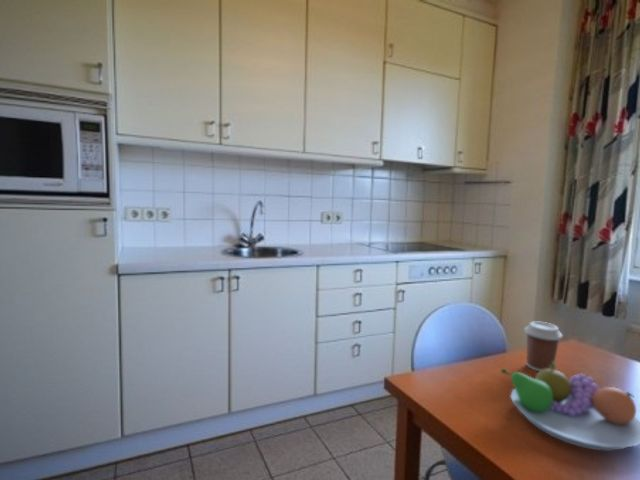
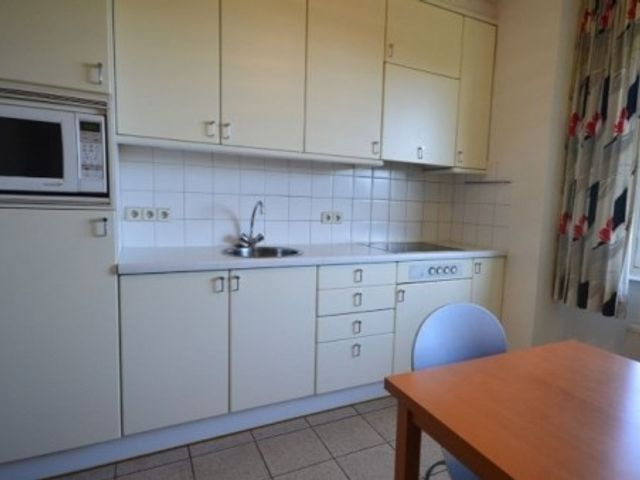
- fruit bowl (568, 397)
- coffee cup (541, 346)
